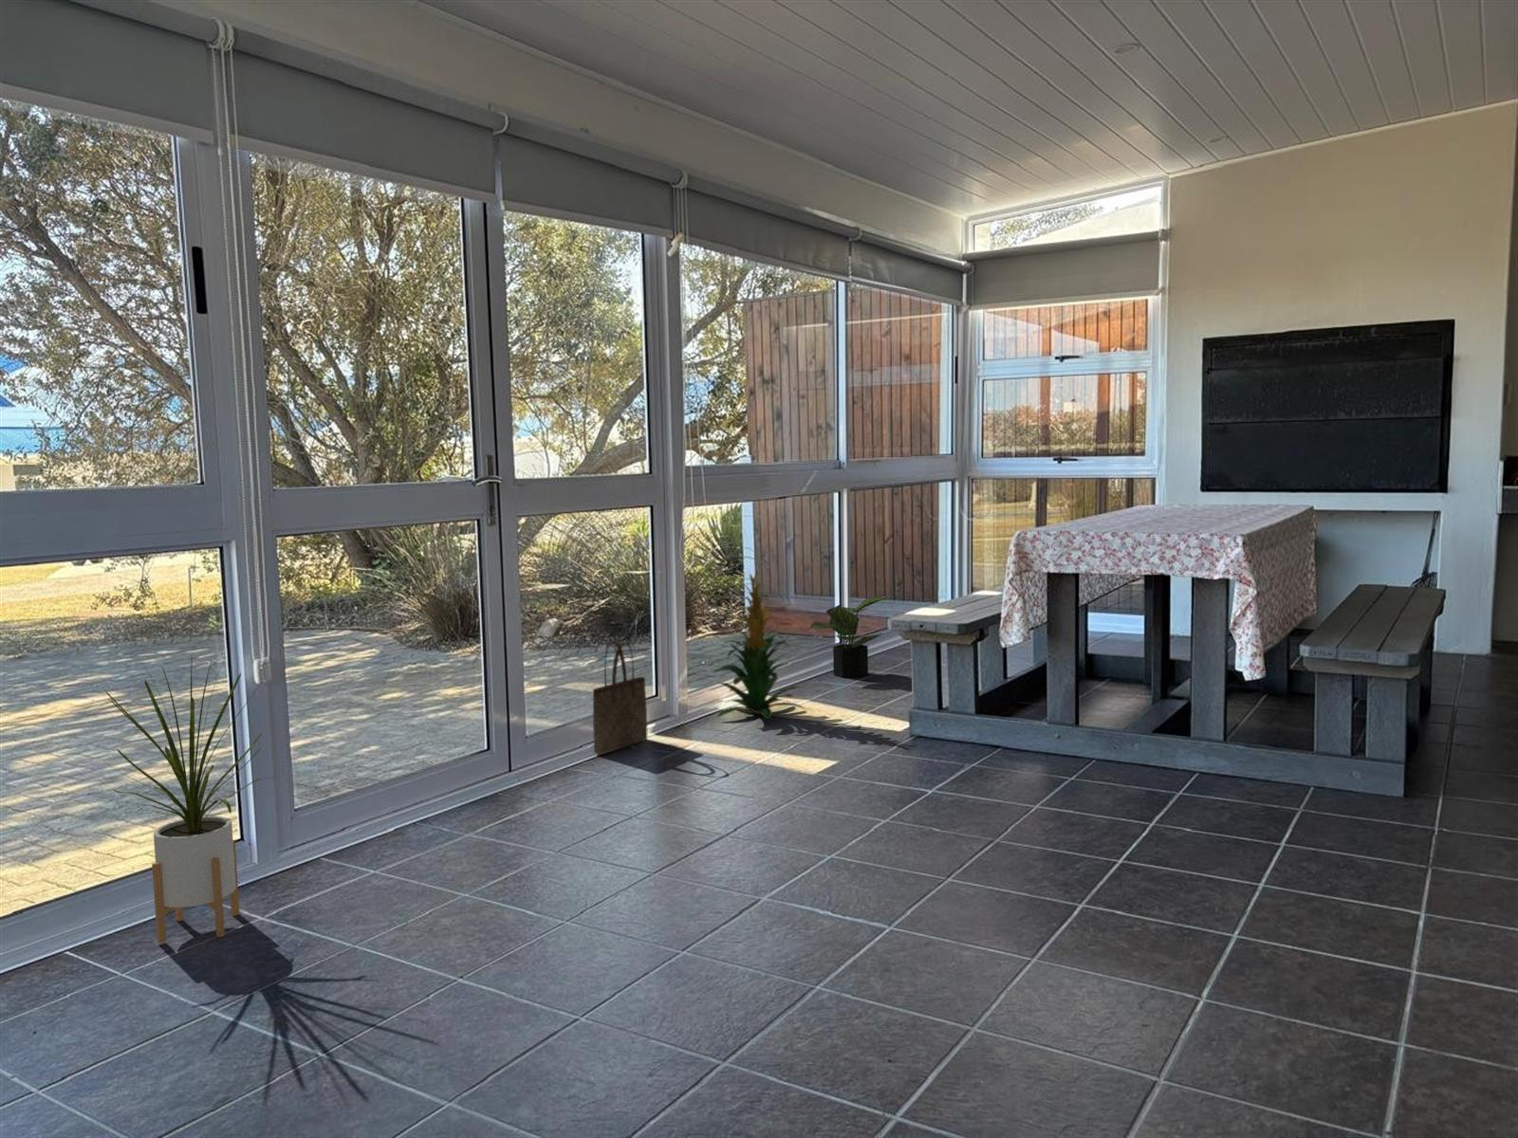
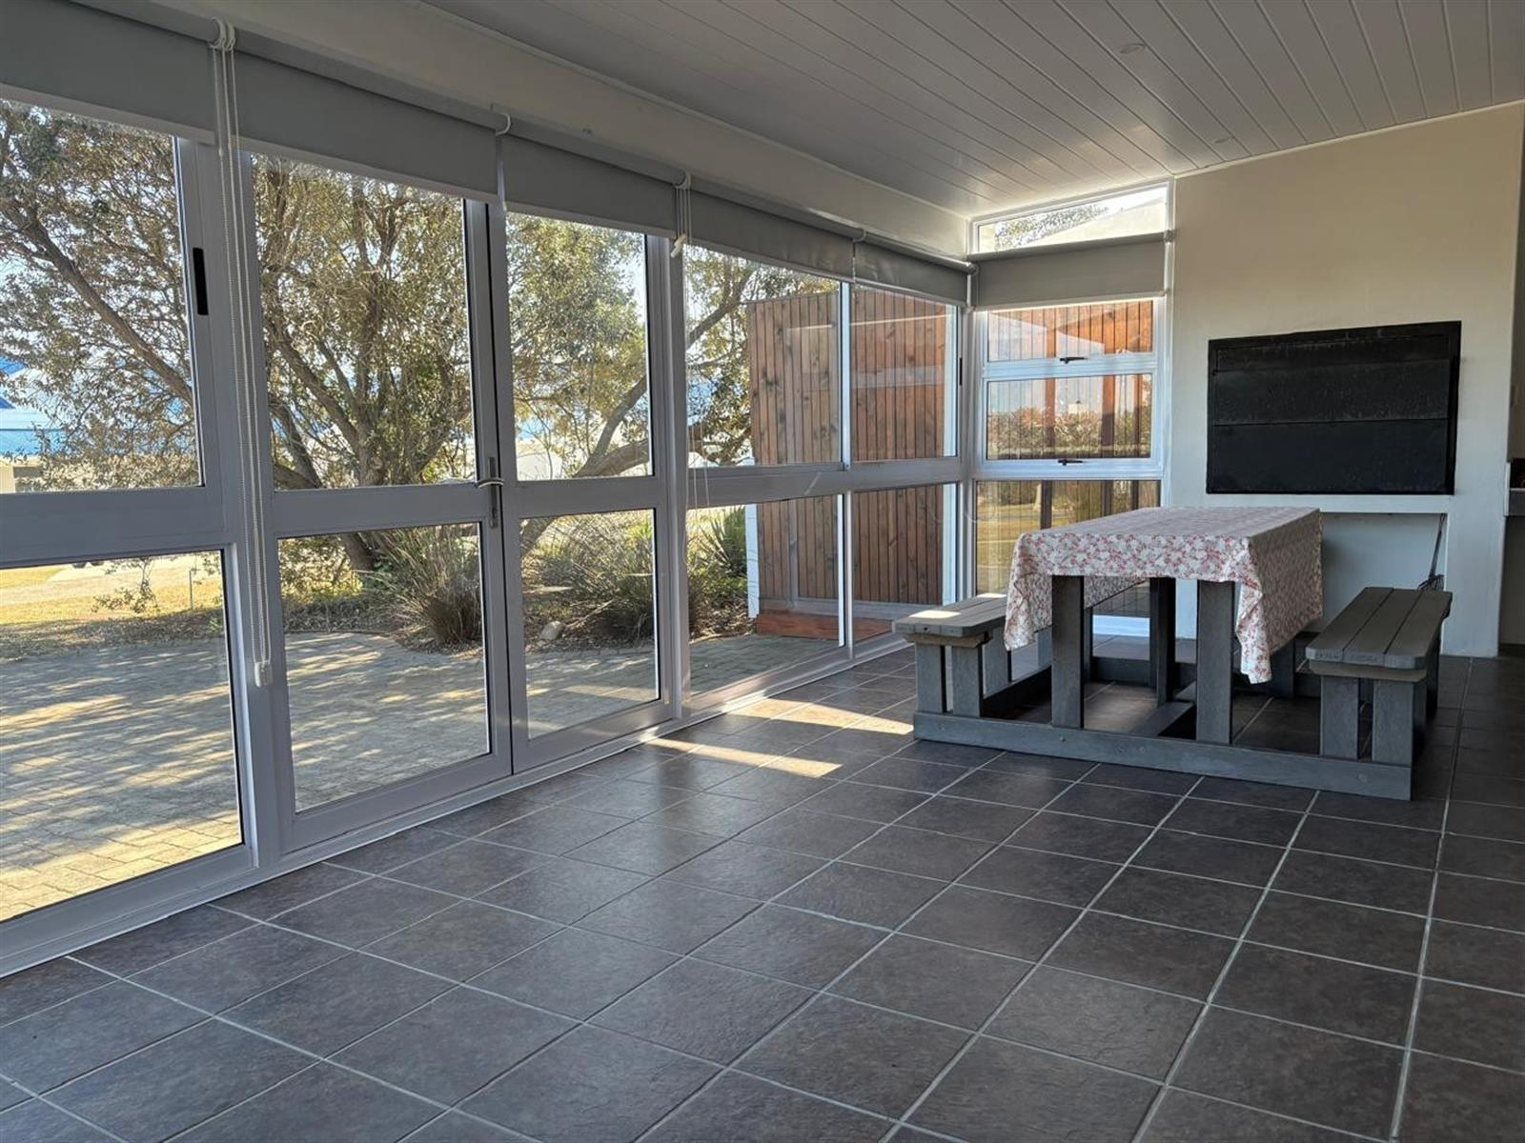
- indoor plant (755, 643)
- tote bag (619, 695)
- potted plant (852, 636)
- house plant (191, 794)
